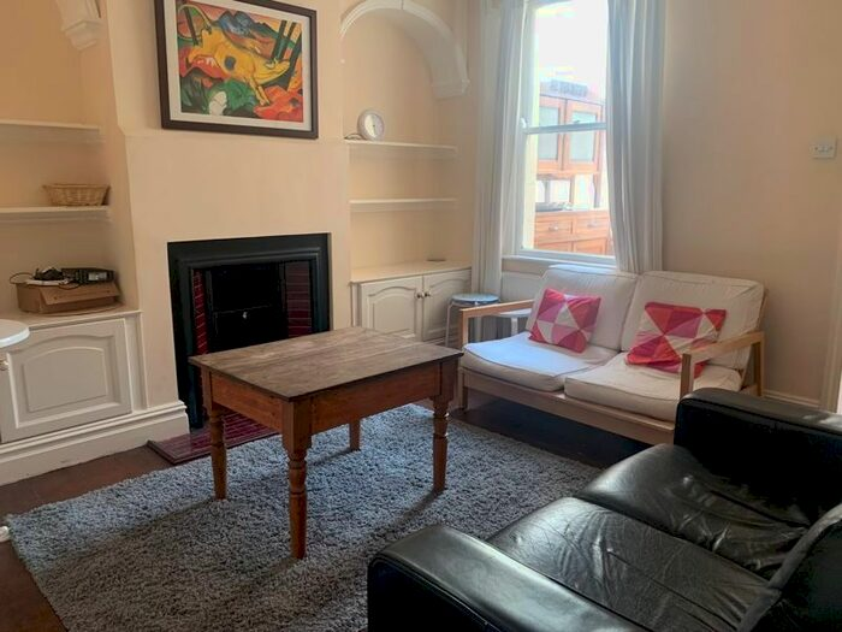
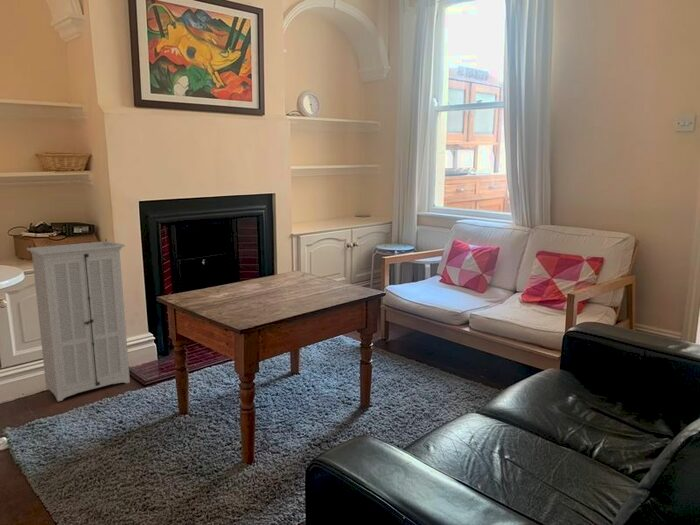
+ storage cabinet (82, 316)
